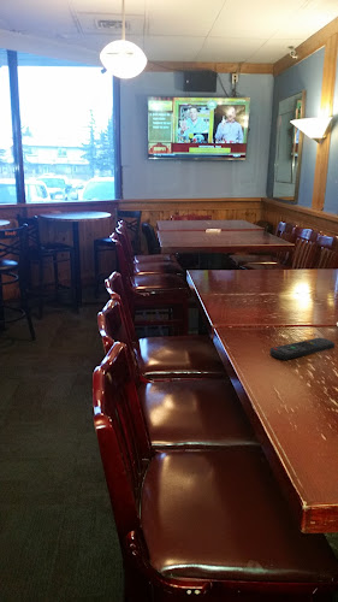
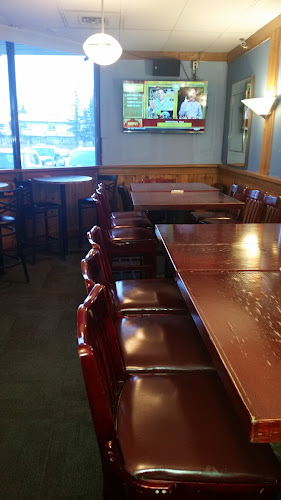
- remote control (302, 347)
